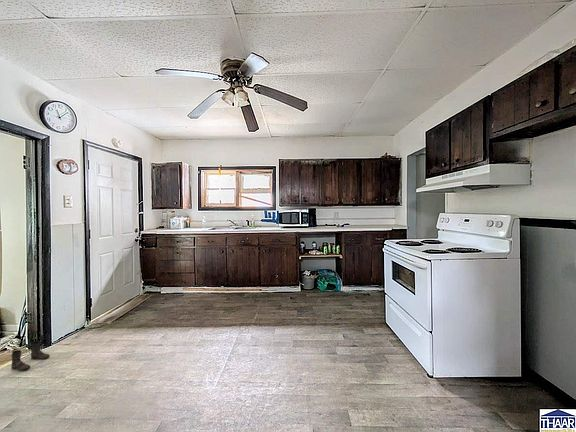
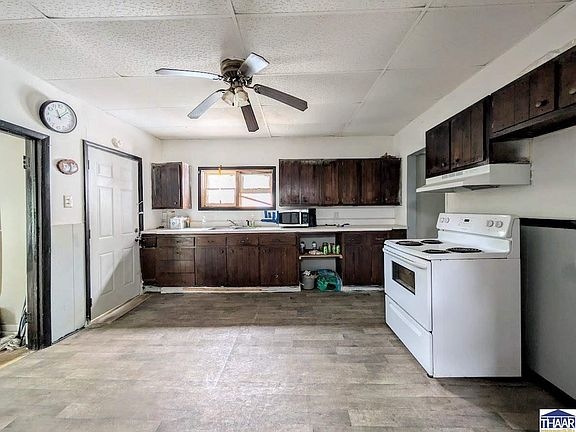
- boots (31, 355)
